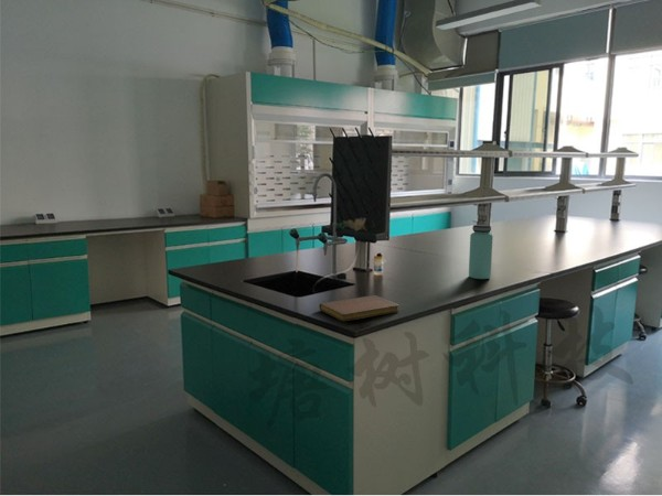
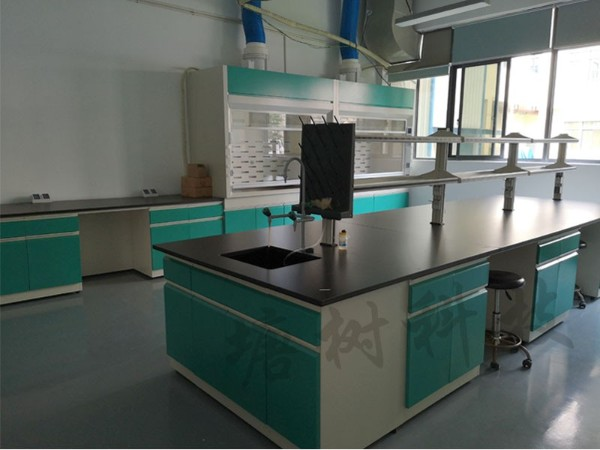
- notebook (359, 306)
- bottle (480, 251)
